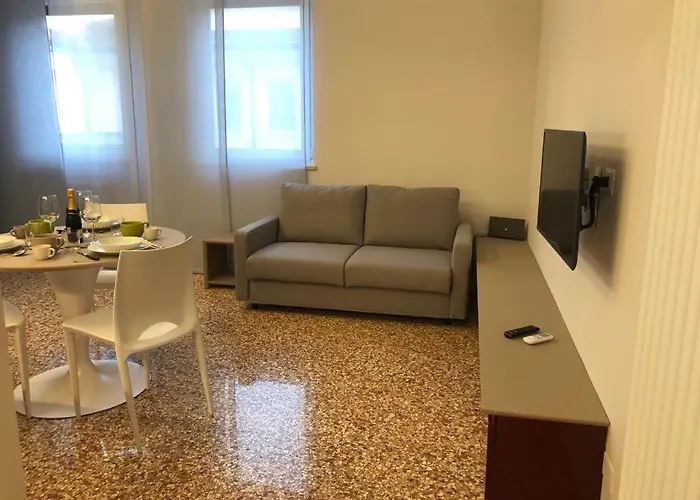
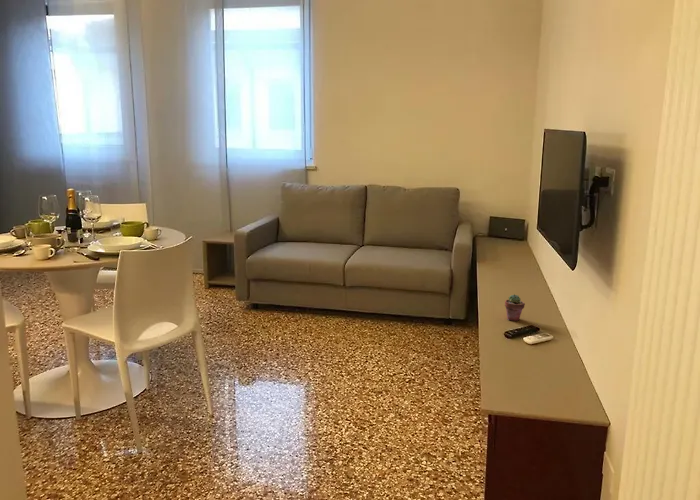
+ potted succulent (514, 306)
